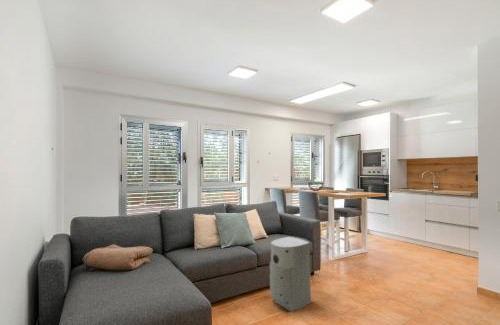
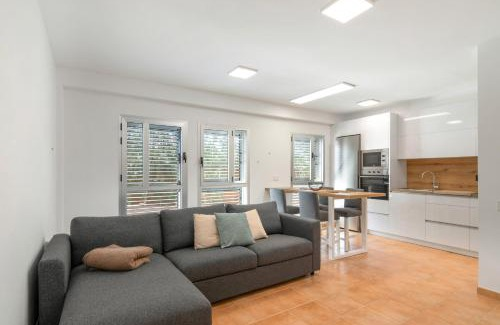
- air purifier (289, 272)
